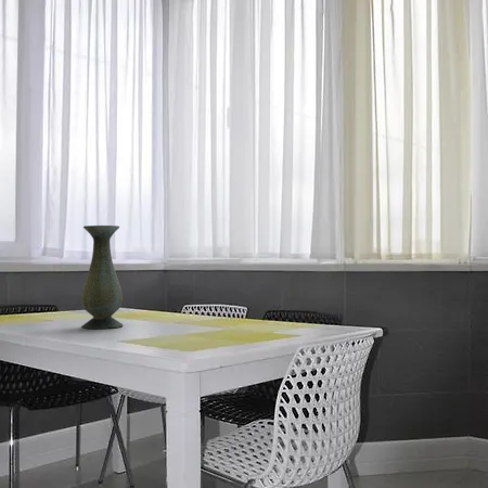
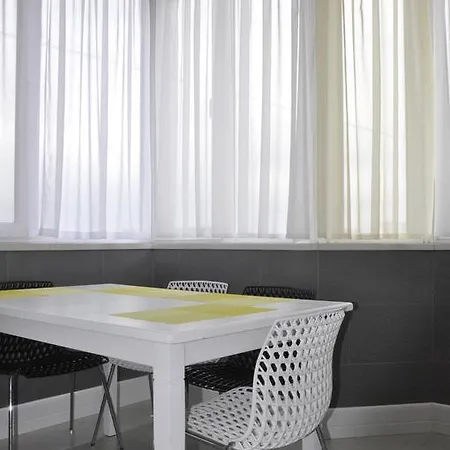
- vase (102, 275)
